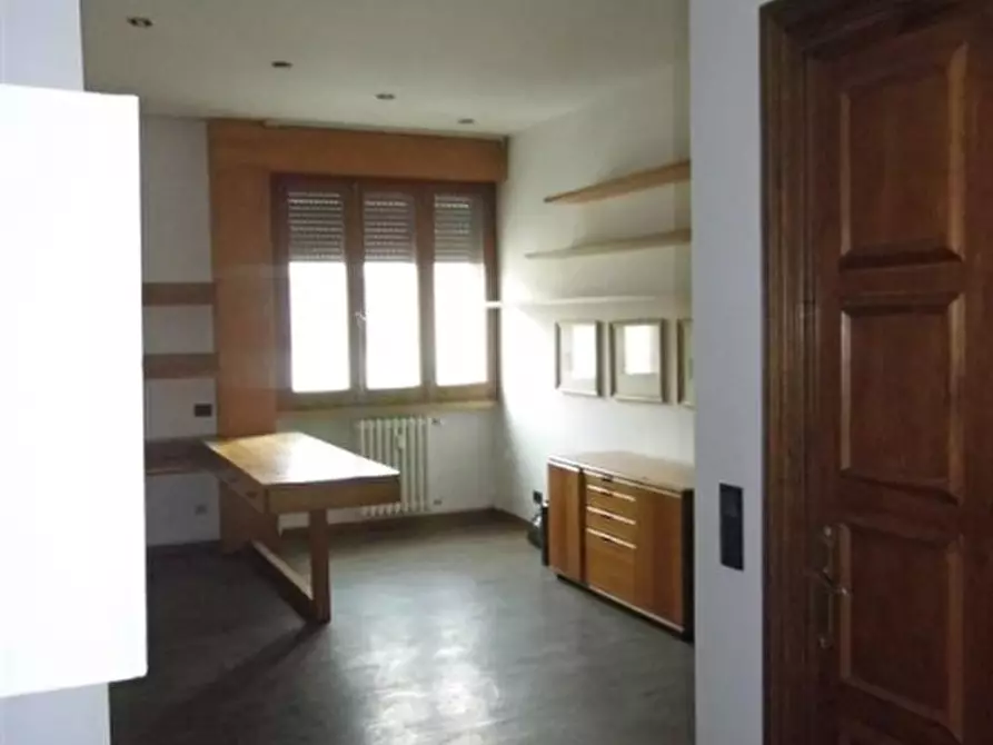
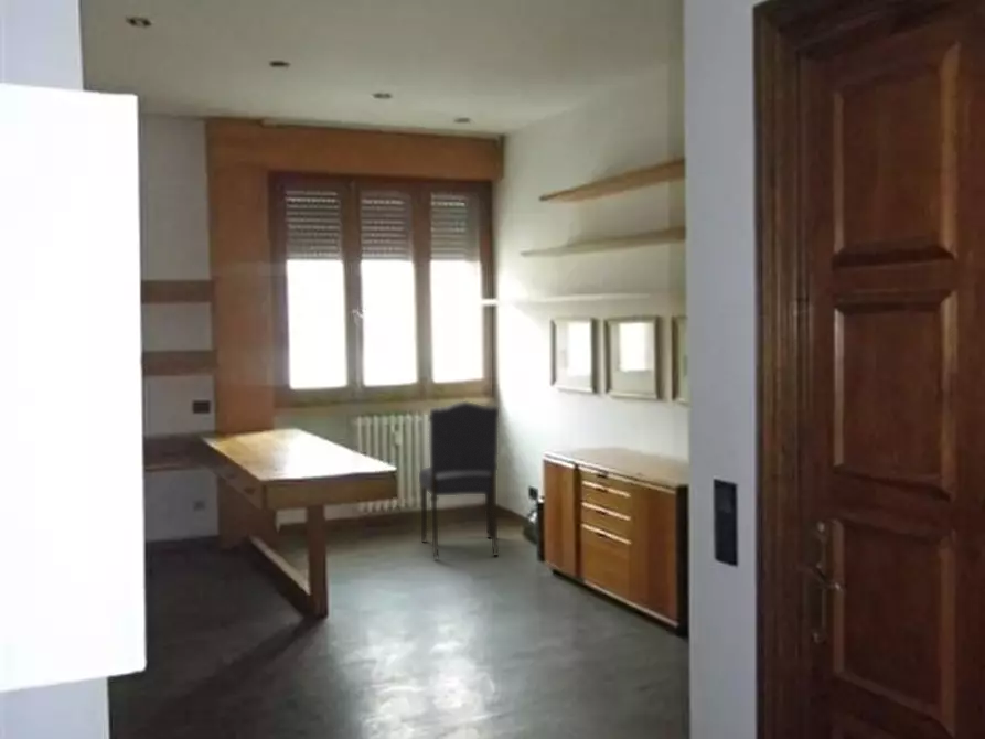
+ chair (460, 474)
